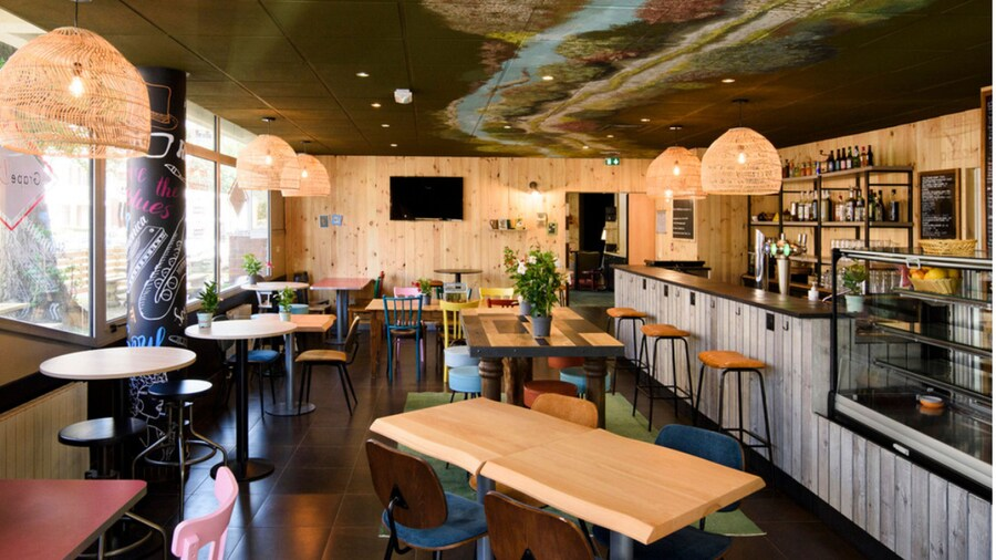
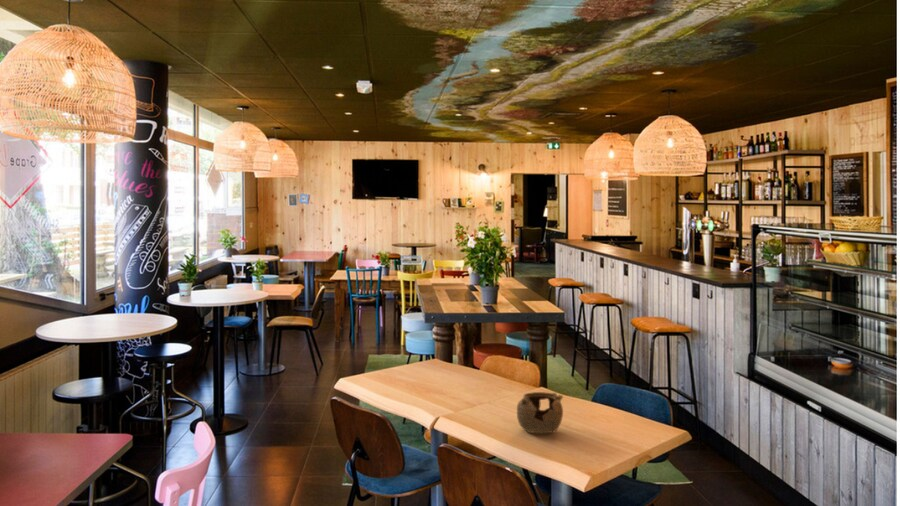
+ teapot (544, 412)
